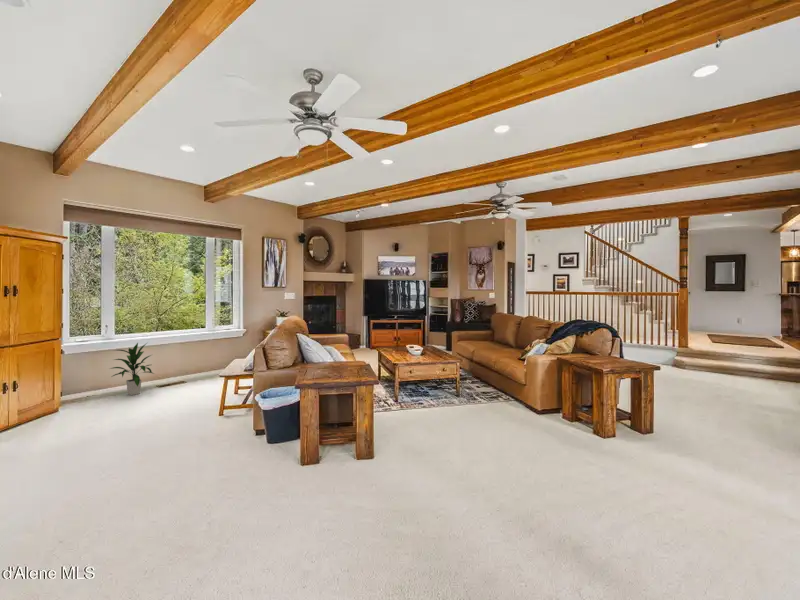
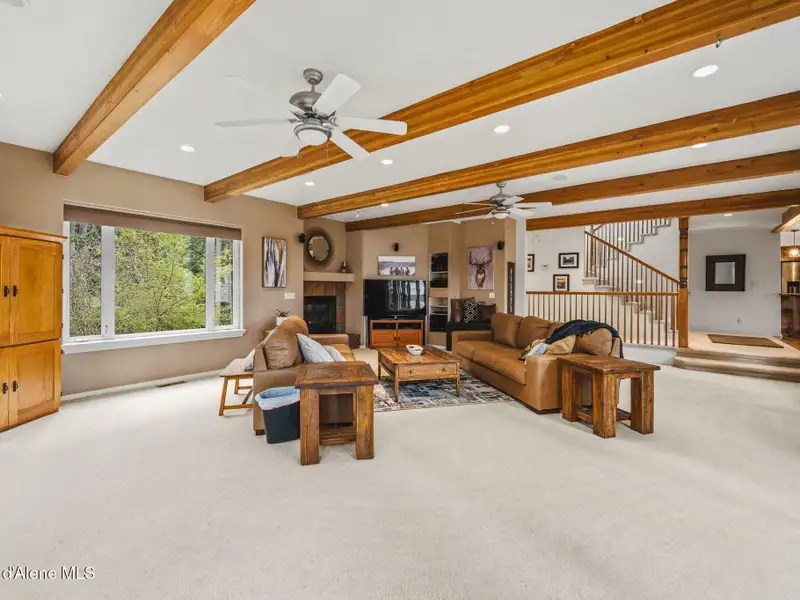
- indoor plant (133, 368)
